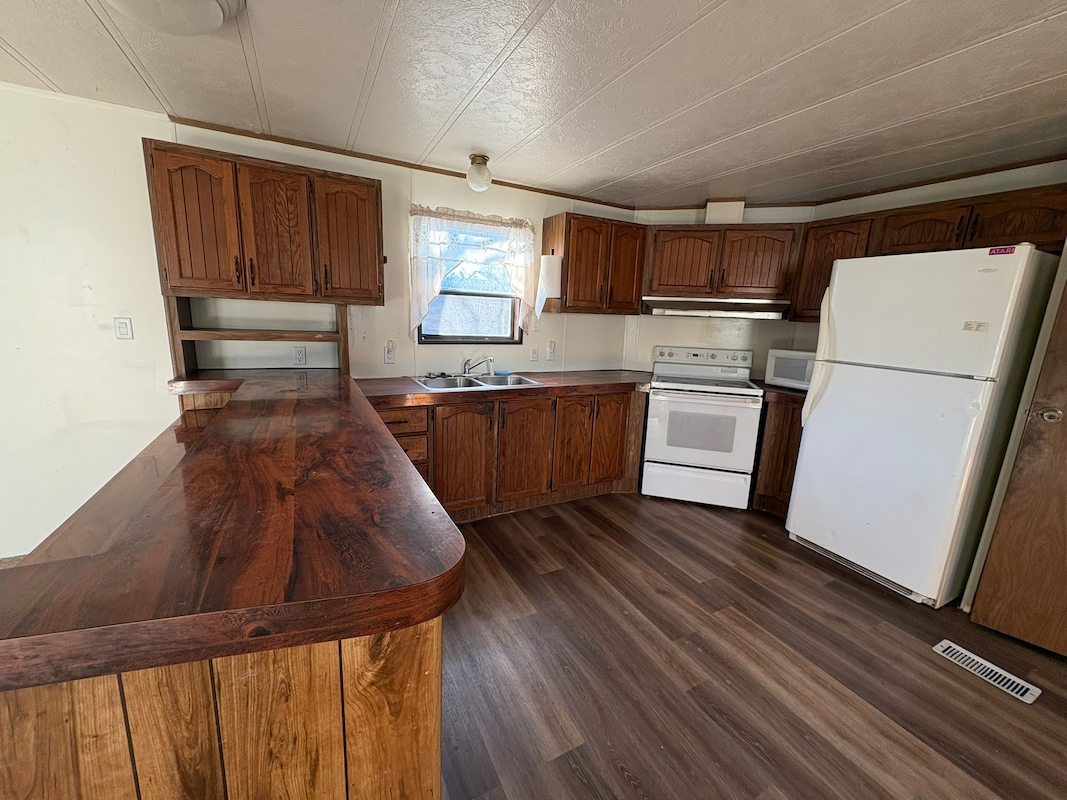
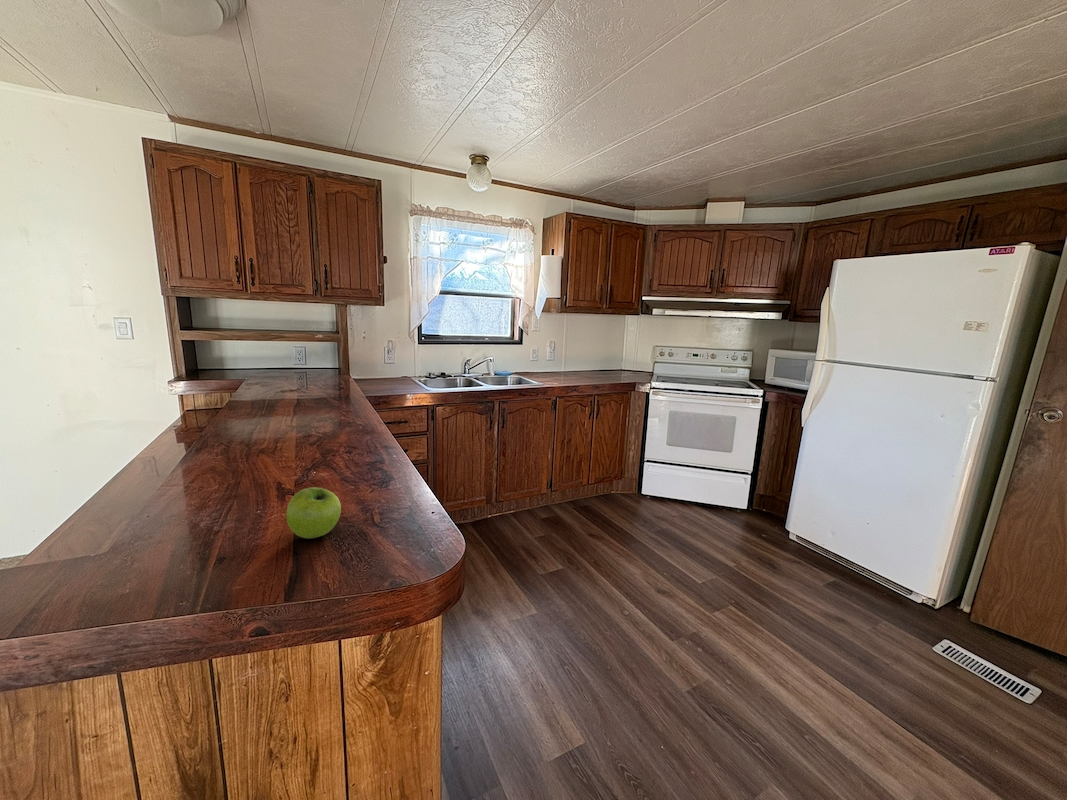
+ fruit (314, 512)
